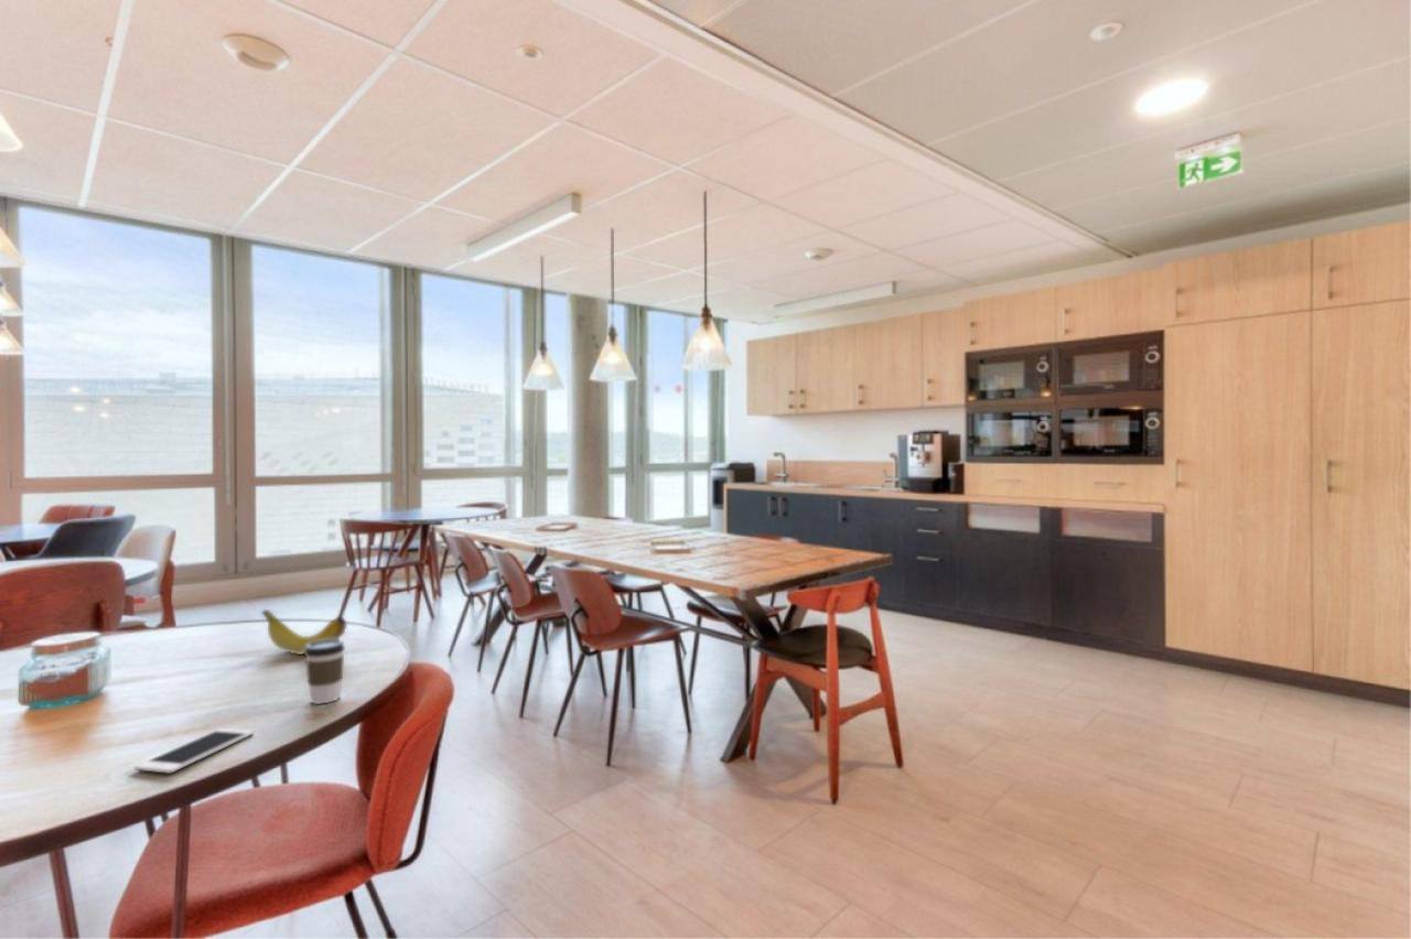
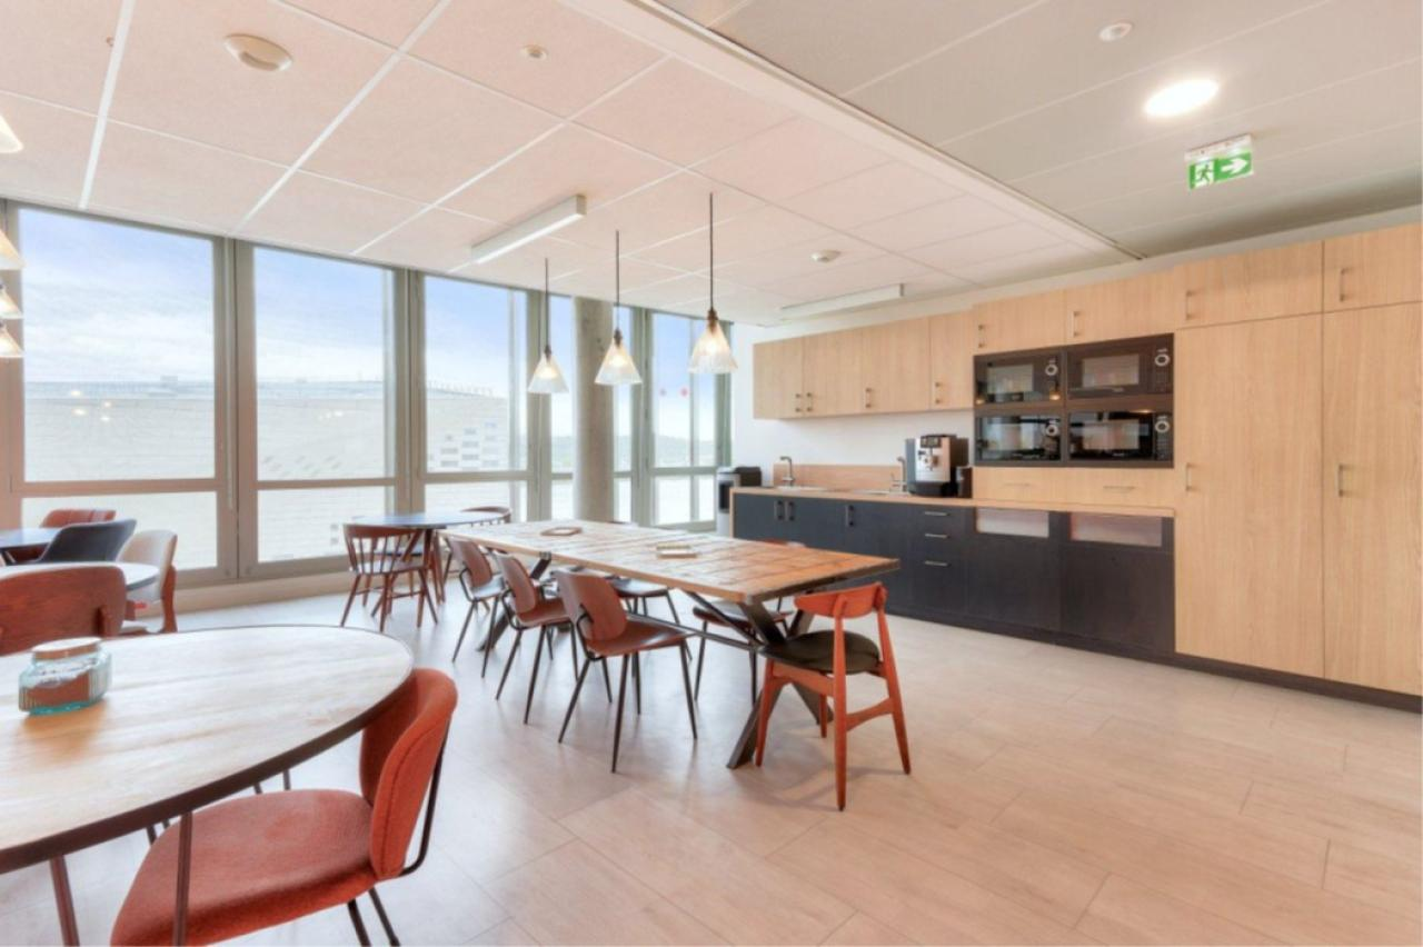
- cell phone (197, 748)
- coffee cup (325, 671)
- fruit (303, 636)
